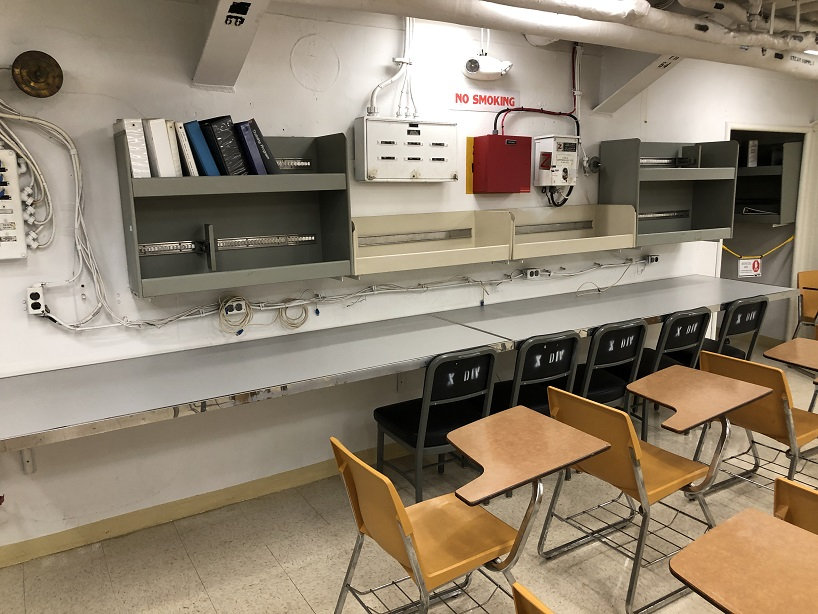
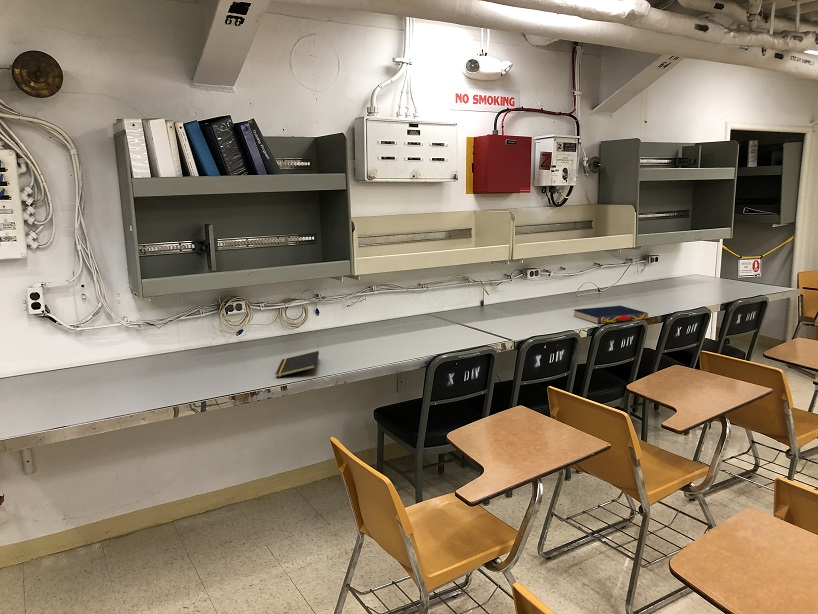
+ notepad (298, 363)
+ book (610, 314)
